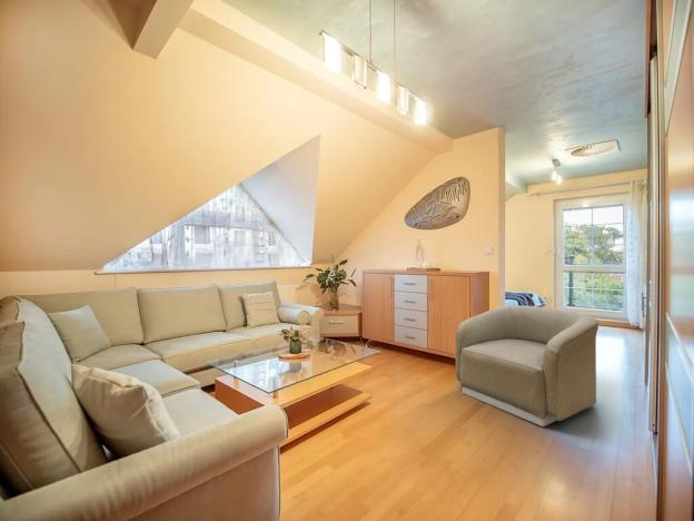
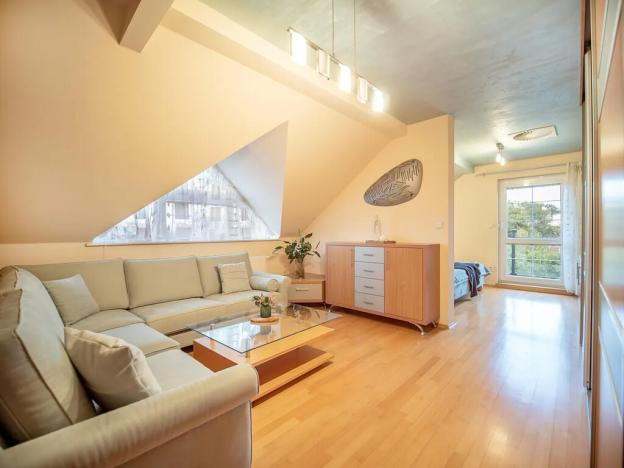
- armchair (525, 354)
